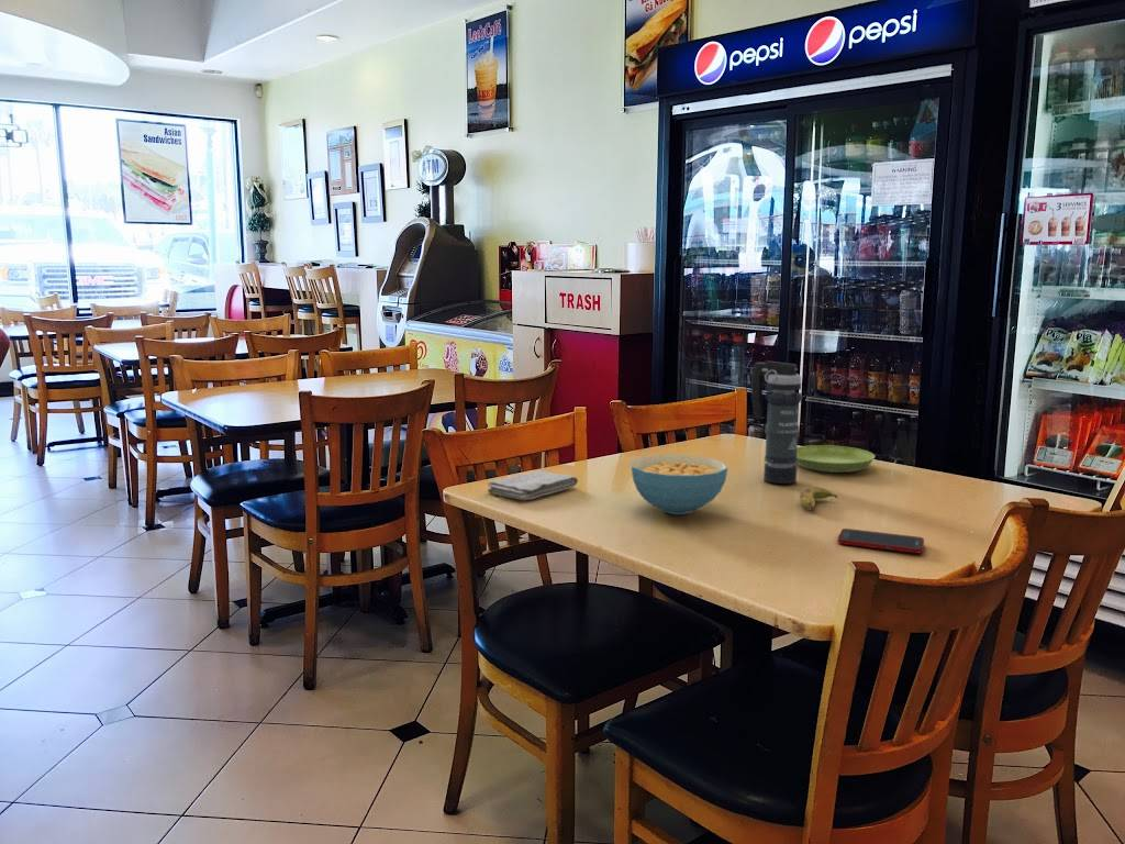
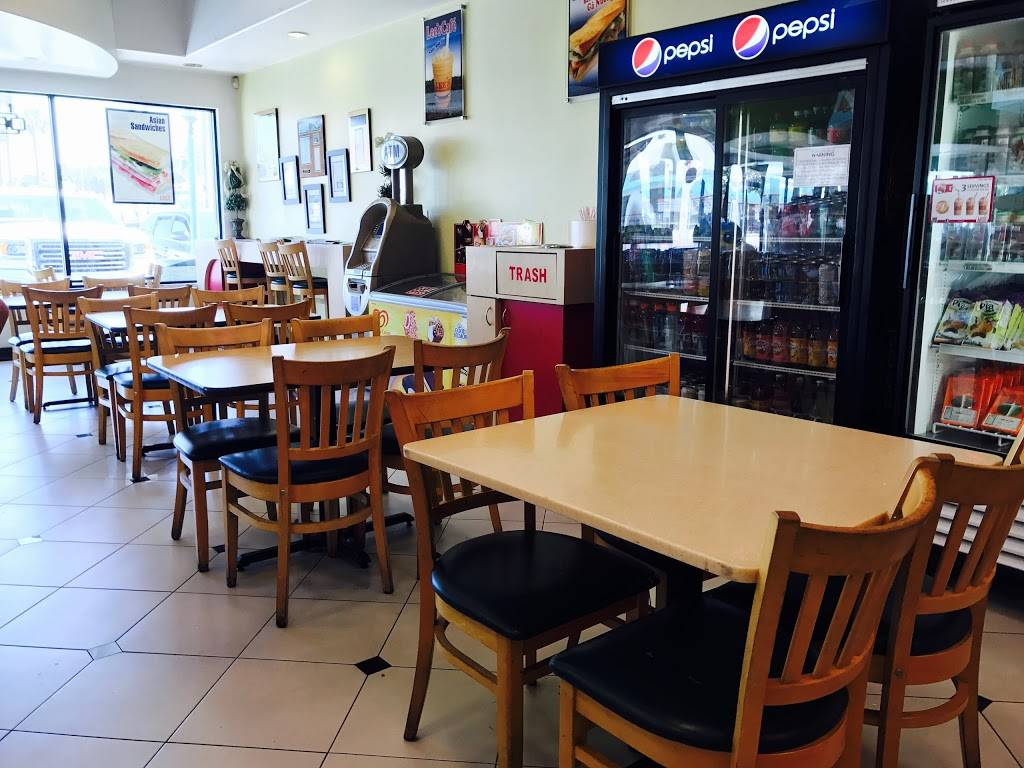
- saucer (831, 459)
- banana (815, 498)
- cell phone (880, 541)
- cereal bowl (678, 487)
- washcloth (532, 484)
- smoke grenade (775, 421)
